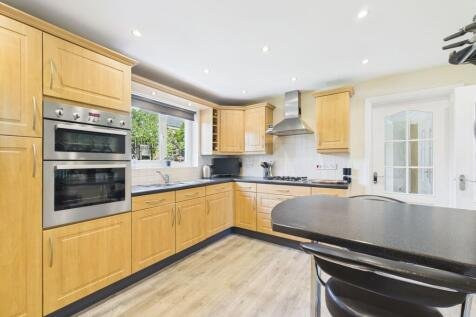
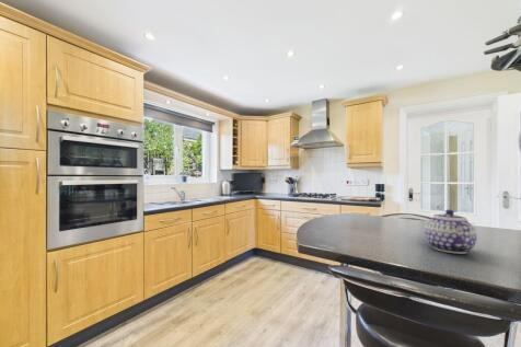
+ teapot (449, 229)
